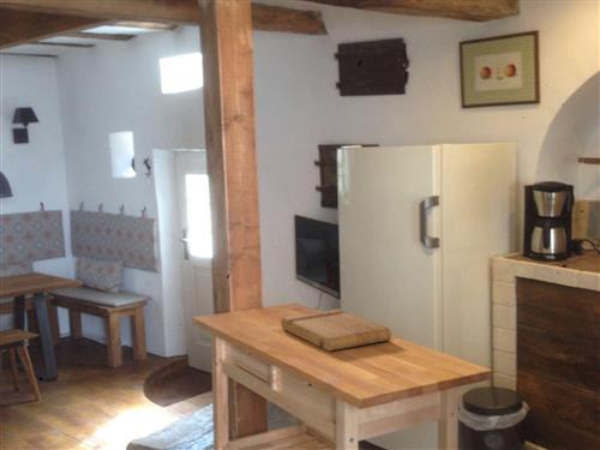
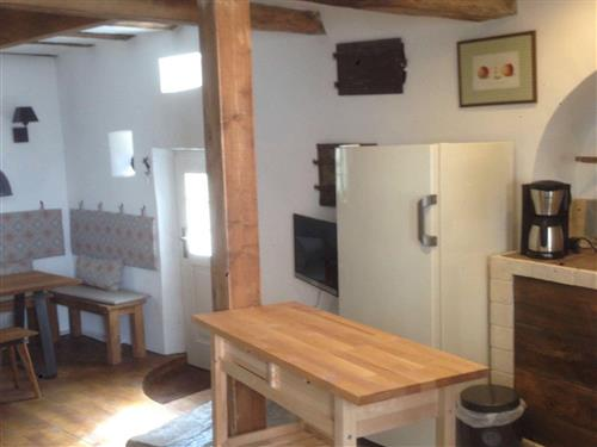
- cutting board (334, 328)
